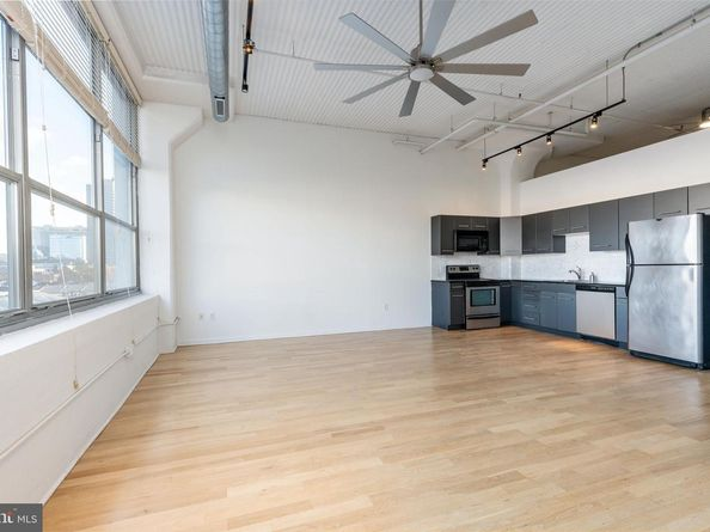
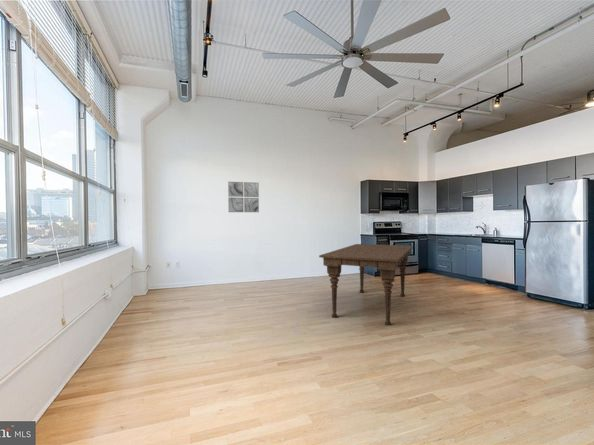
+ dining table (380, 275)
+ wall art (244, 196)
